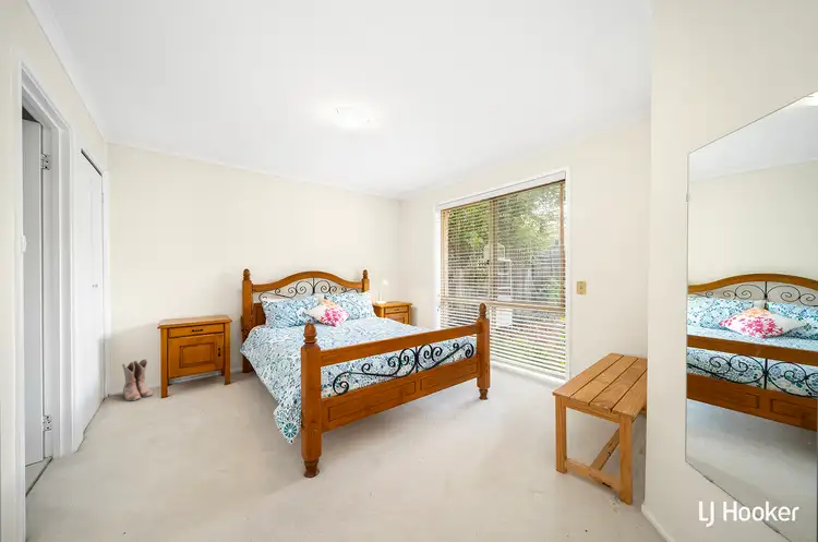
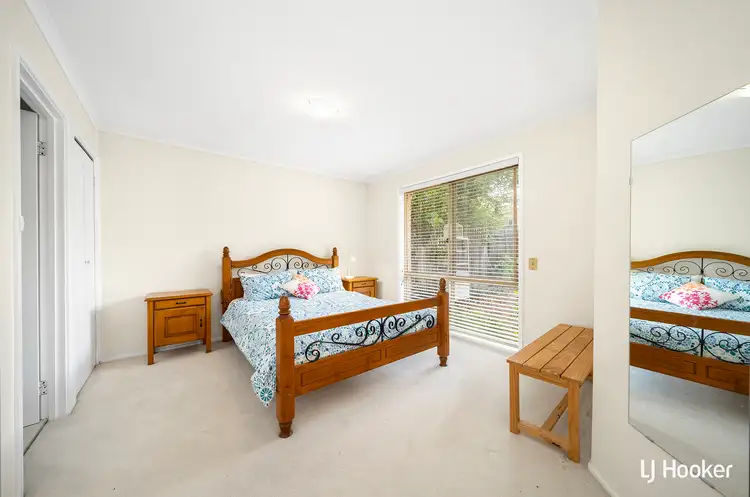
- boots (137, 377)
